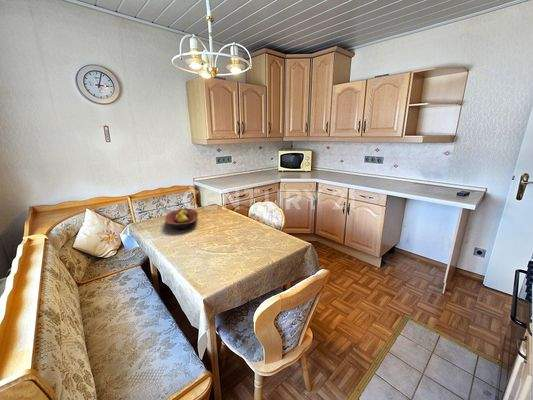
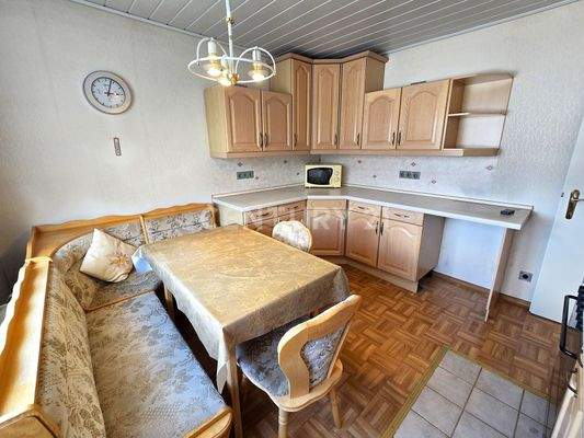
- fruit bowl (181, 216)
